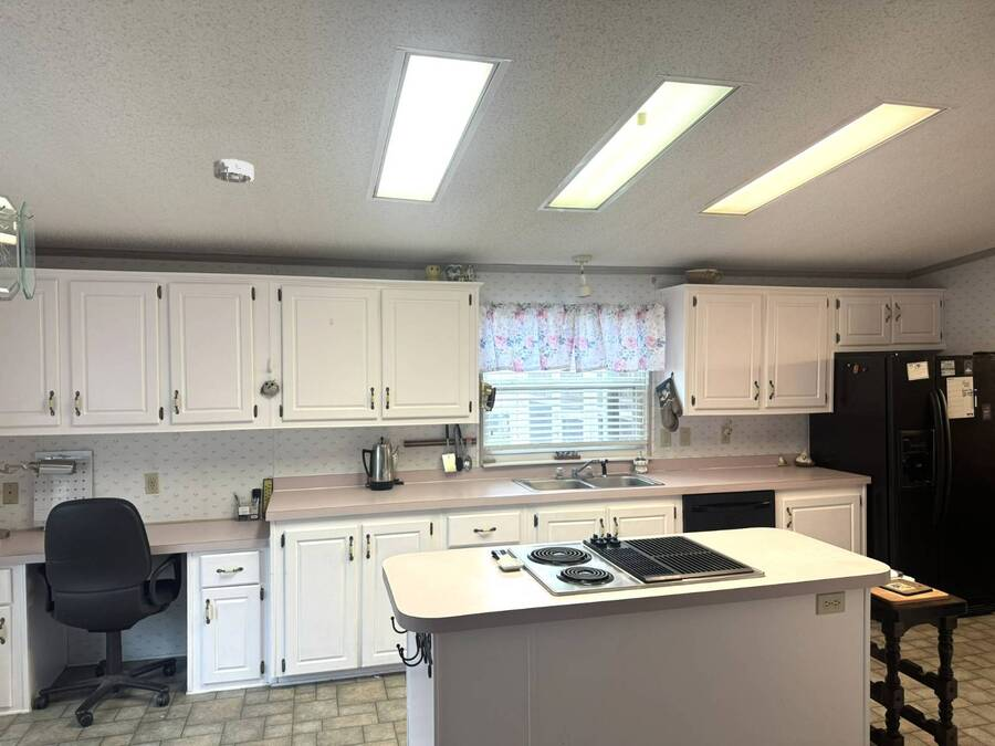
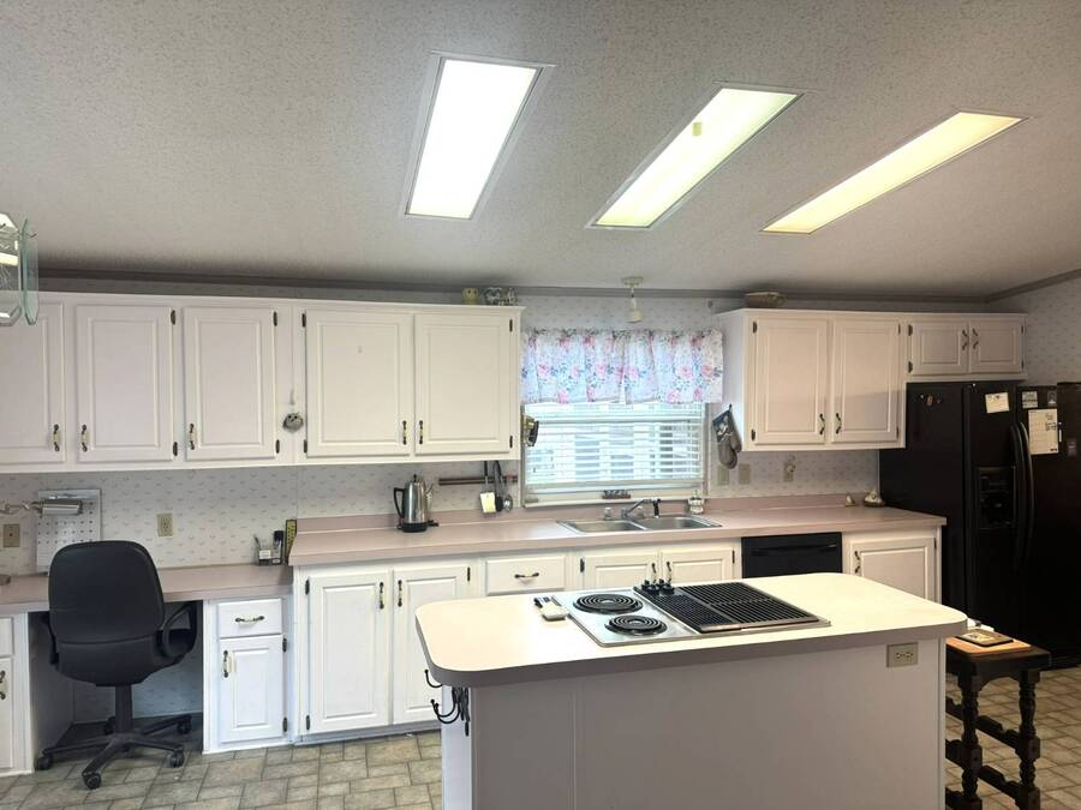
- smoke detector (233, 170)
